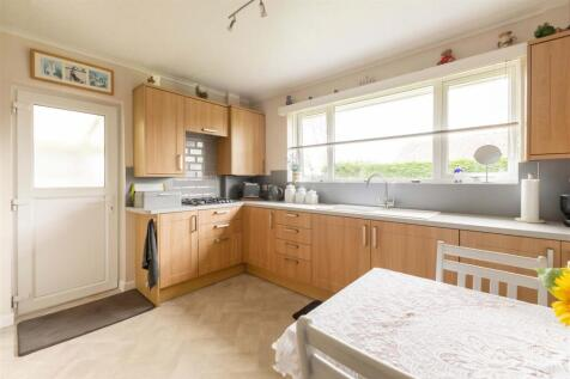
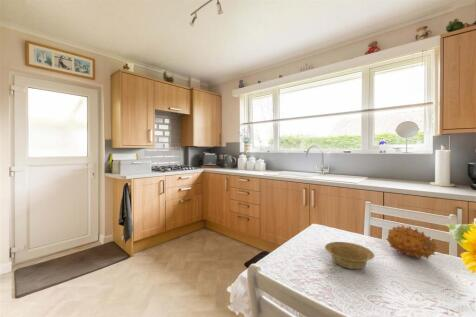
+ fruit (410, 241)
+ bowl (348, 256)
